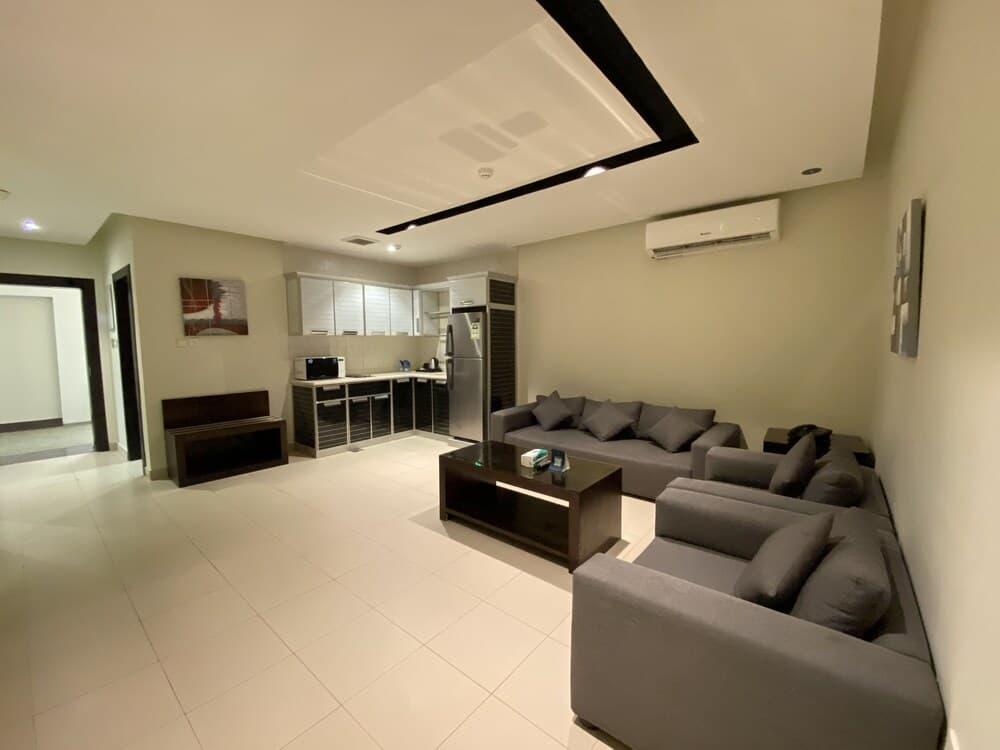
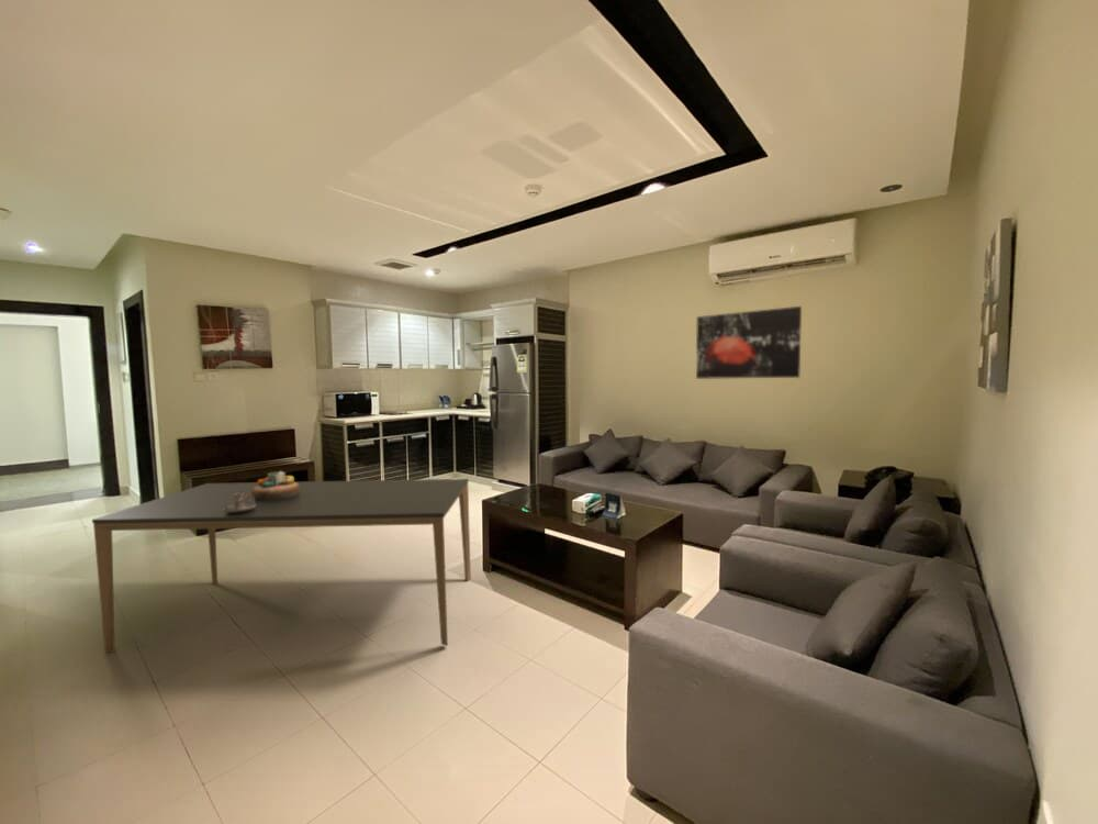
+ candle holder (242, 501)
+ dining table (311, 526)
+ wall art (744, 345)
+ decorative bowl (276, 482)
